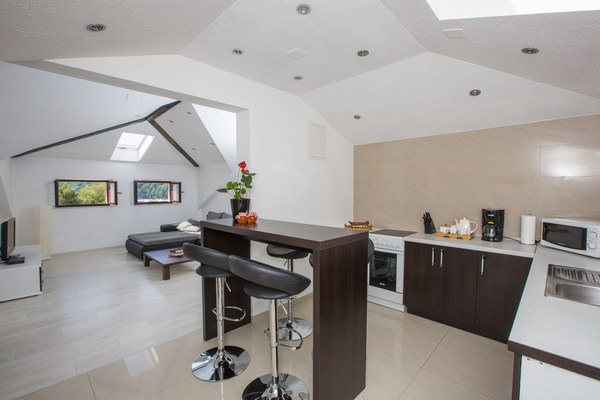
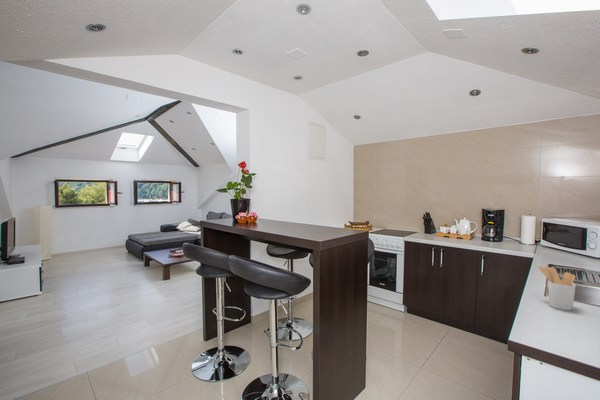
+ utensil holder (556, 286)
